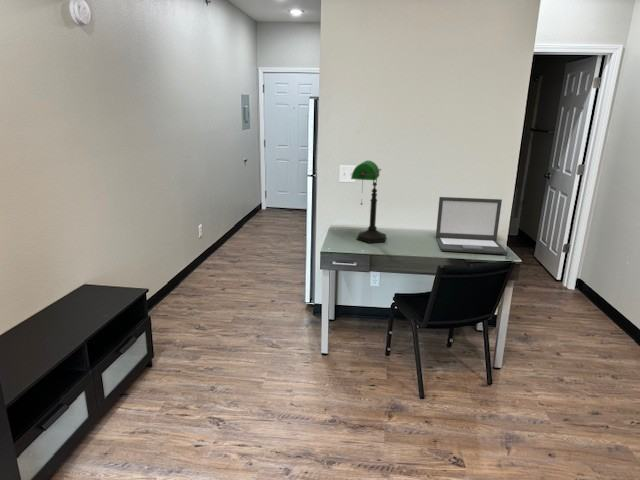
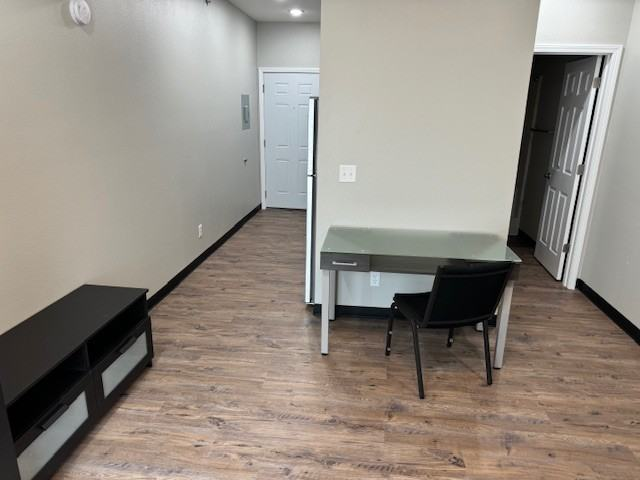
- desk lamp (370, 200)
- laptop (472, 224)
